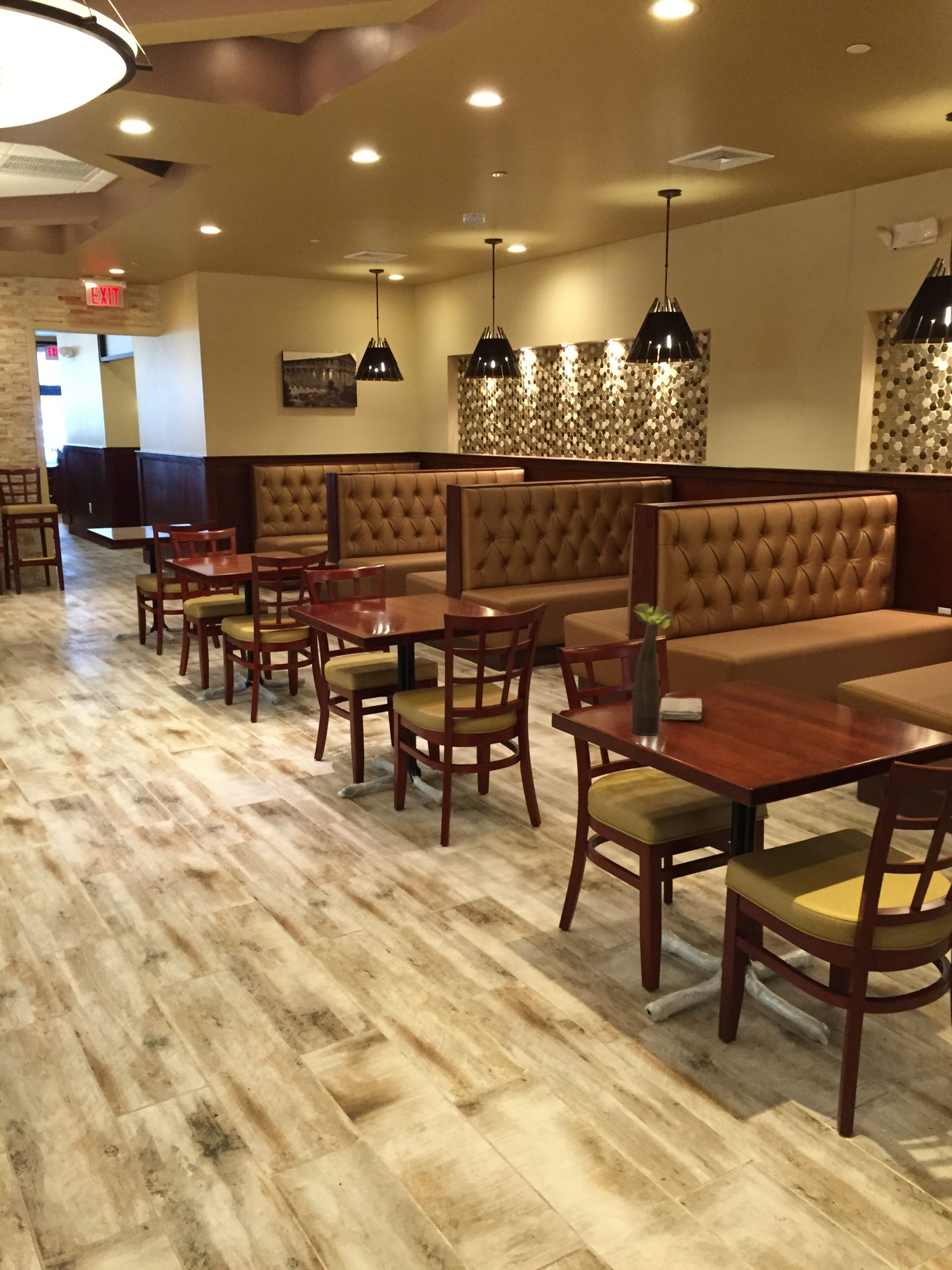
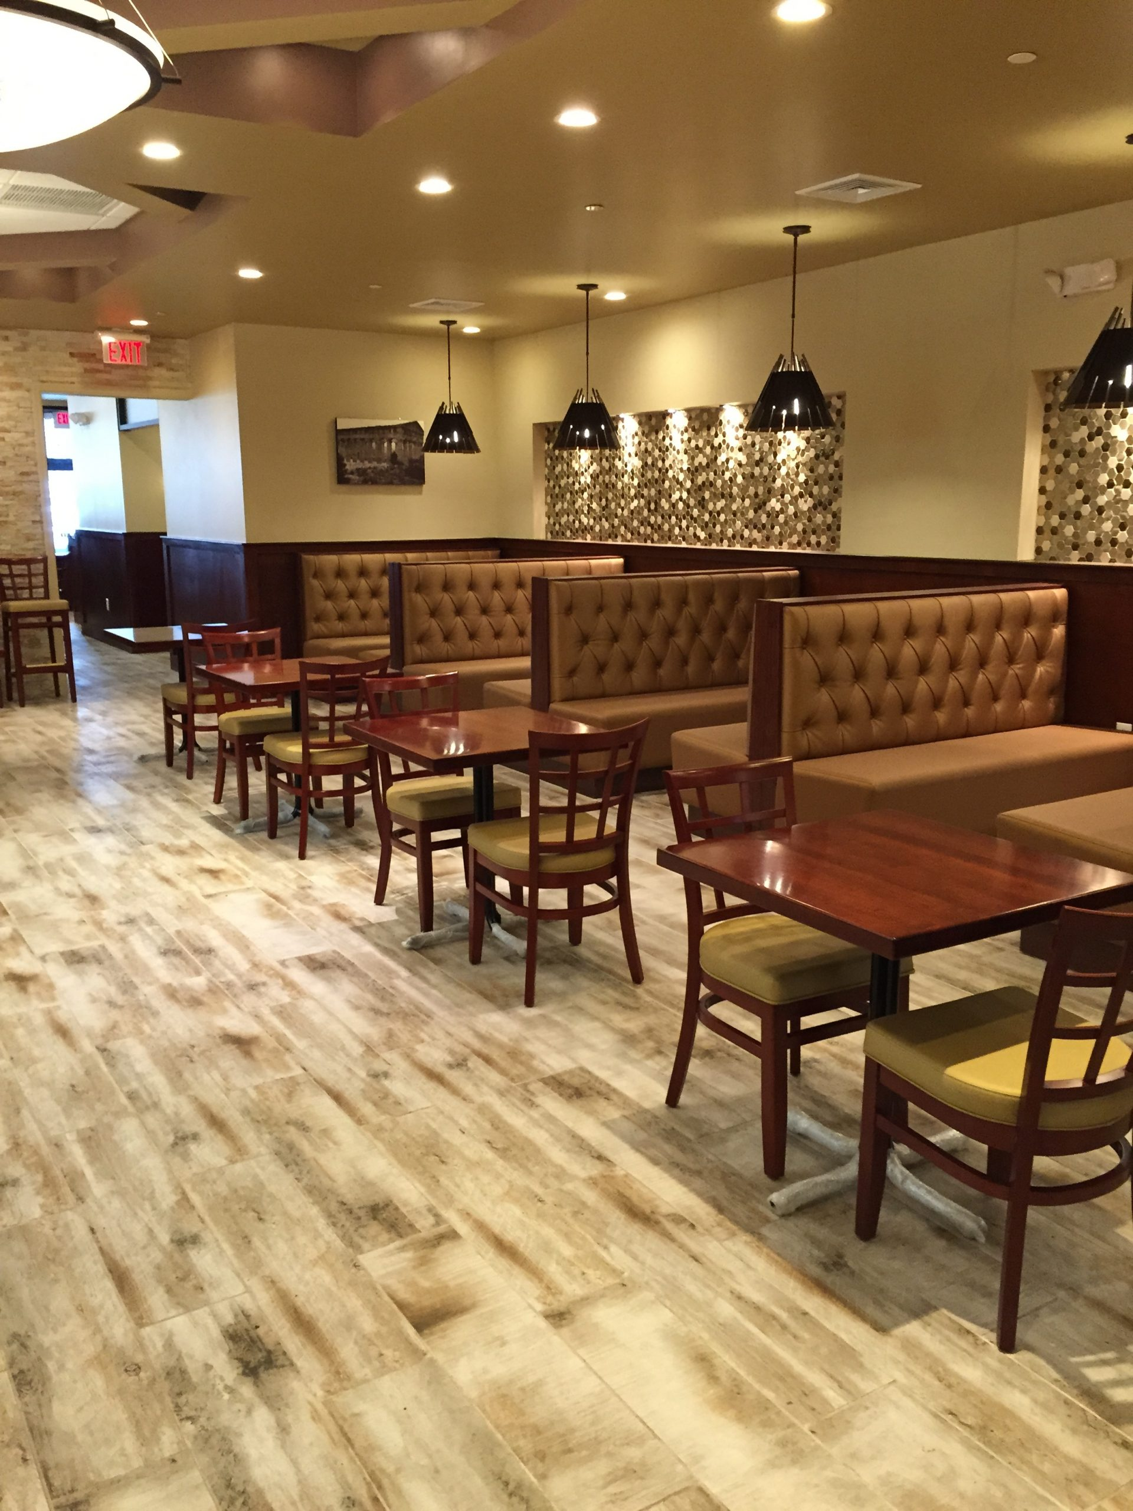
- plant (651, 670)
- smoke detector (474, 218)
- washcloth (680, 707)
